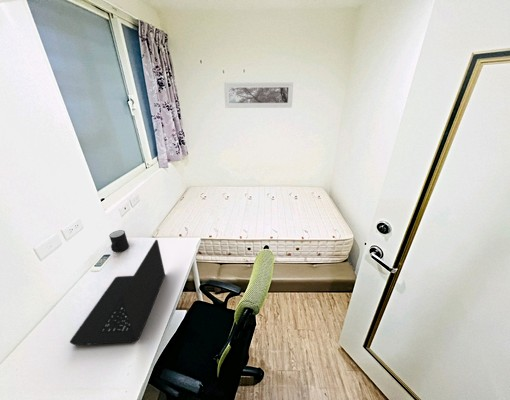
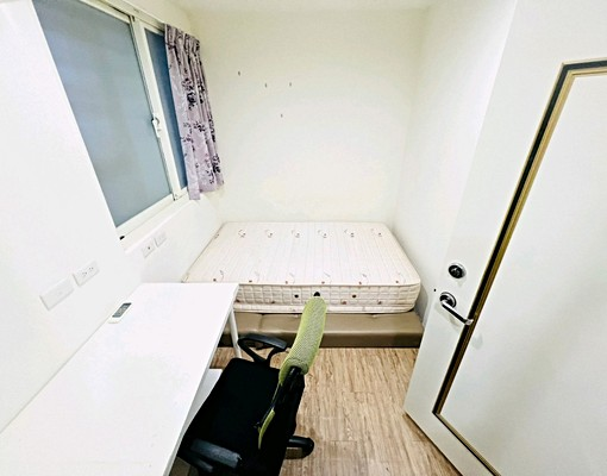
- mug (117, 243)
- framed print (258, 95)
- laptop (118, 286)
